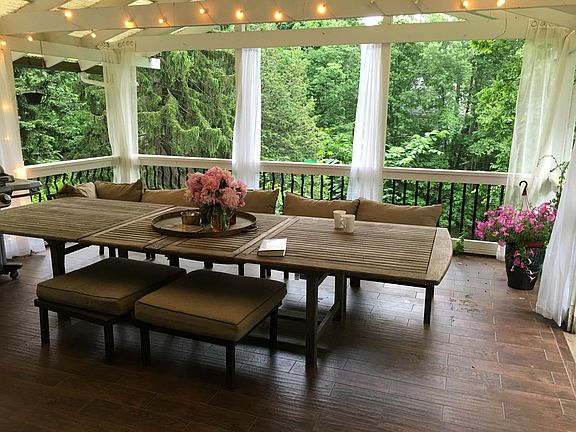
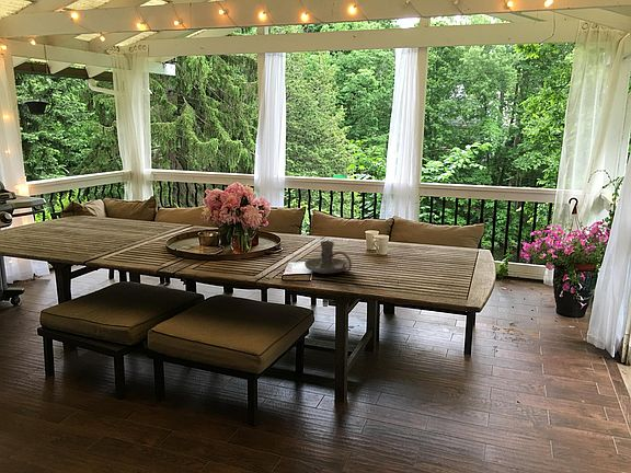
+ candle holder (330, 257)
